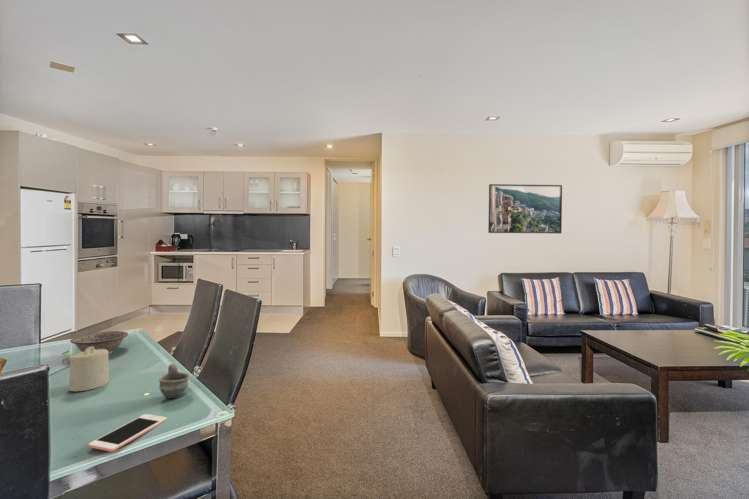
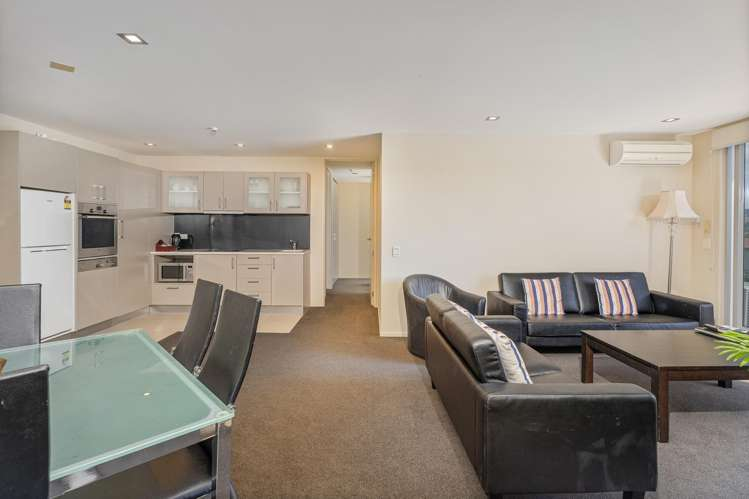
- cup (175, 381)
- decorative bowl (100, 345)
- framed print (525, 208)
- candle (89, 366)
- cell phone (130, 431)
